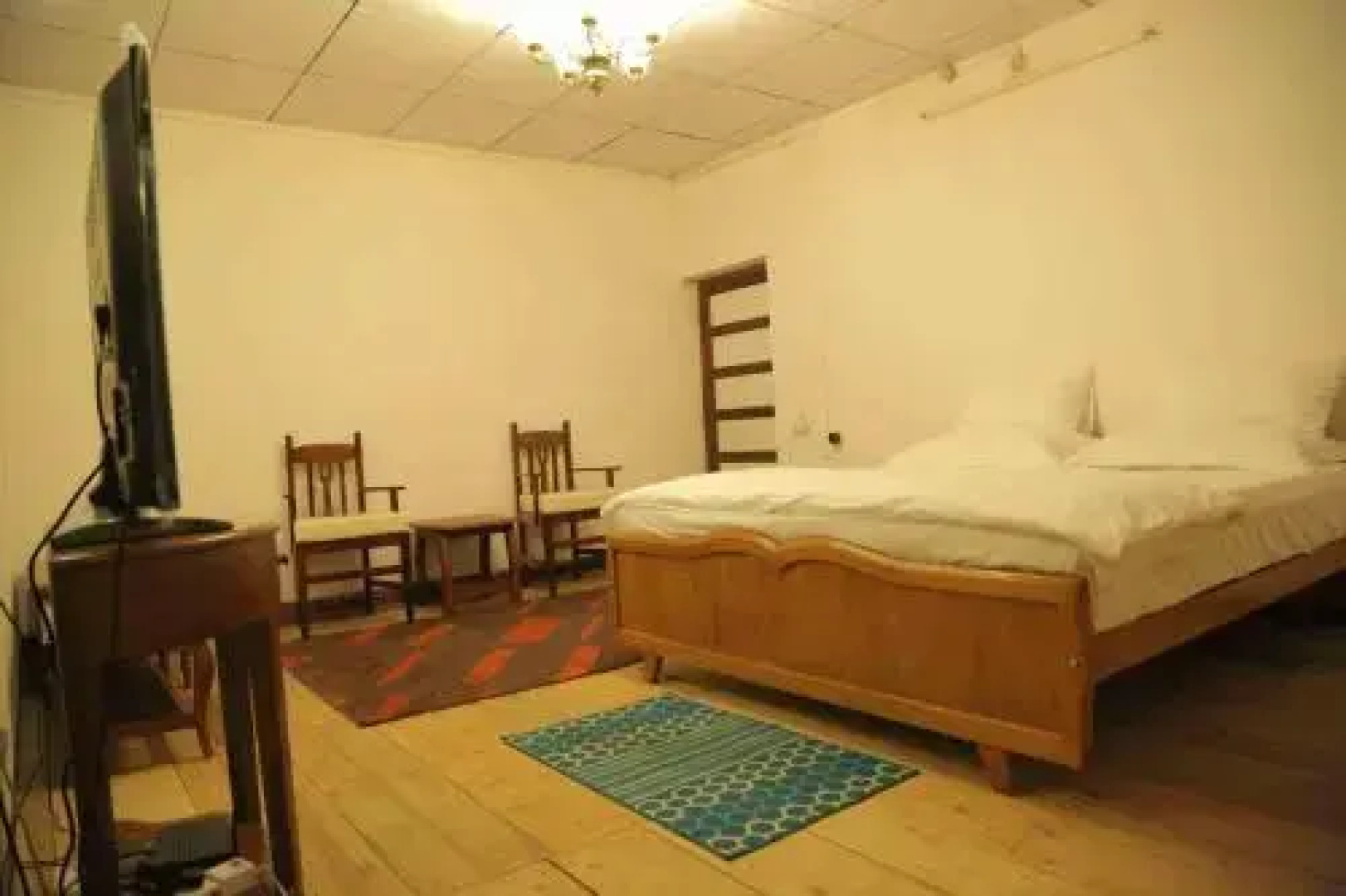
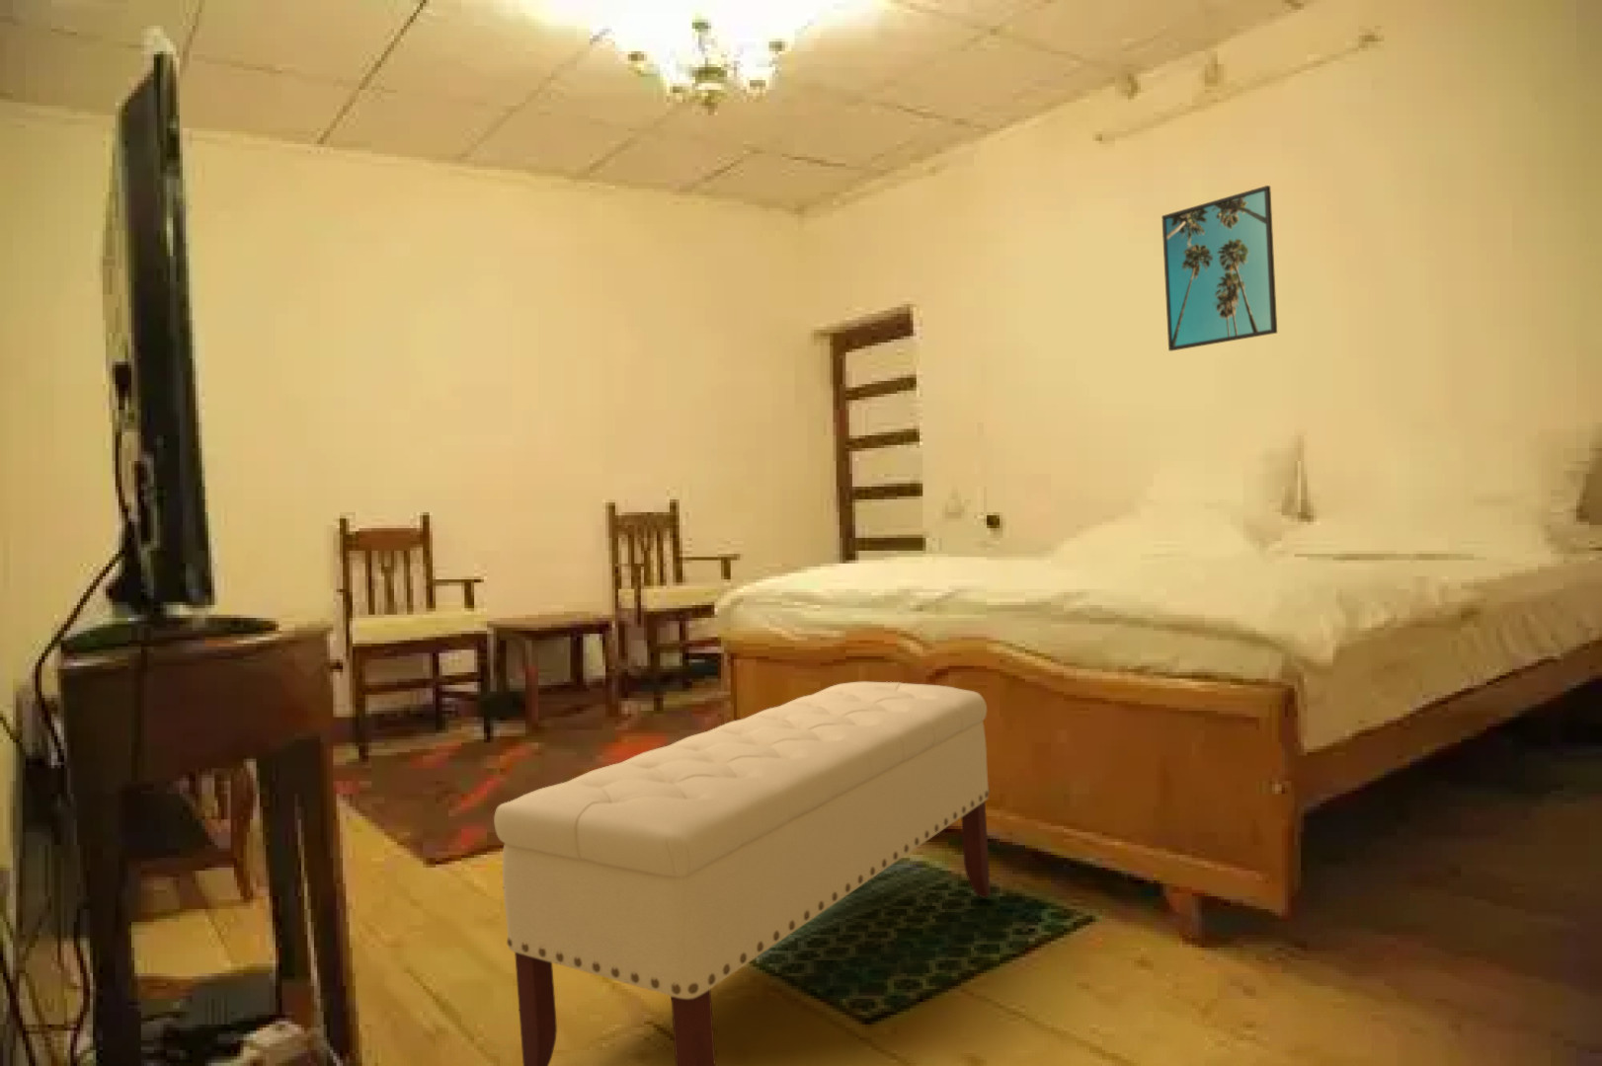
+ bench (787, 852)
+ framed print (1216, 271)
